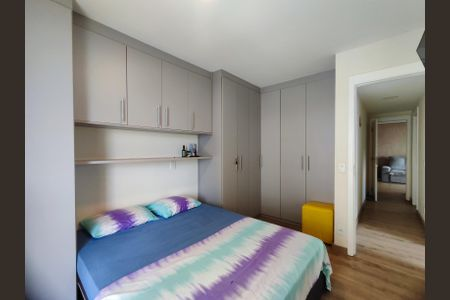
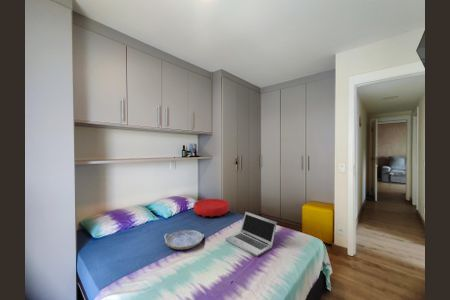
+ cushion (211, 207)
+ serving tray (184, 238)
+ laptop (250, 231)
